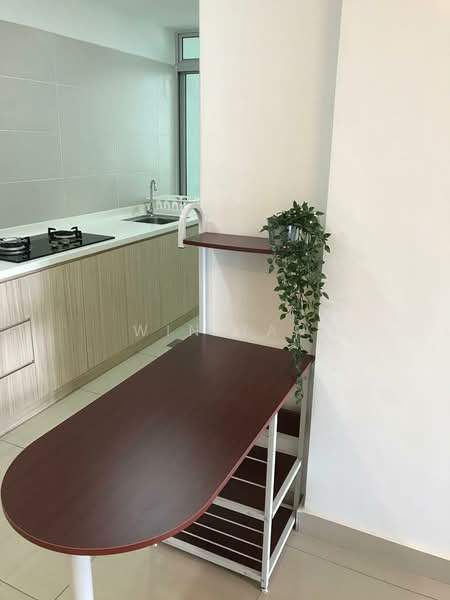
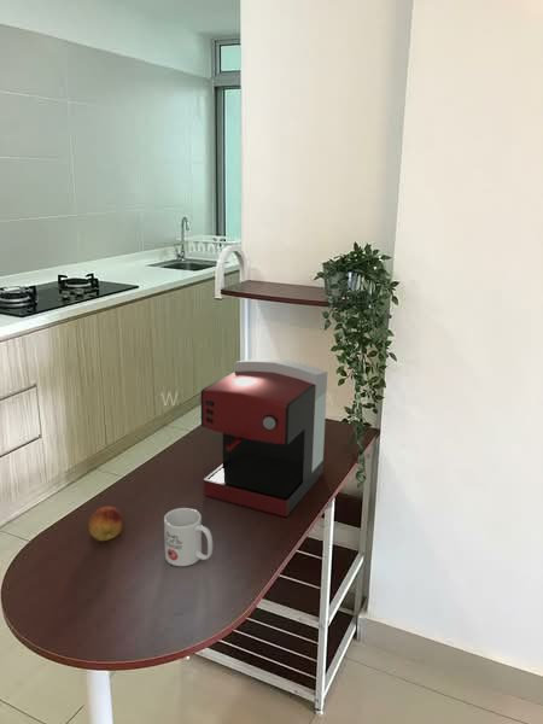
+ fruit (105, 524)
+ mug (189, 538)
+ coffee maker (259, 432)
